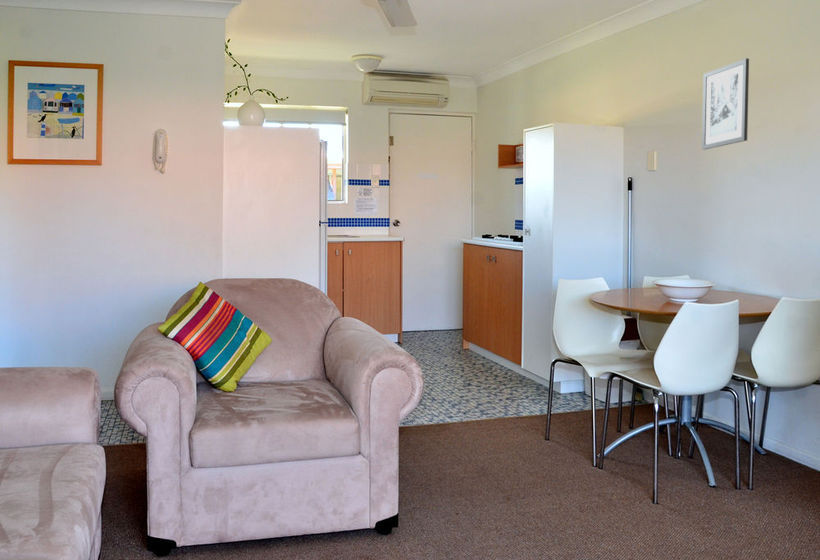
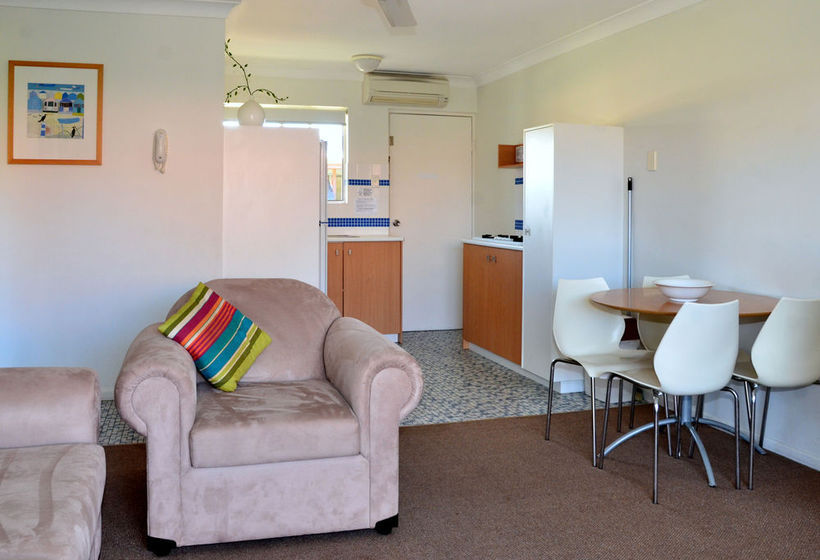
- wall art (724, 105)
